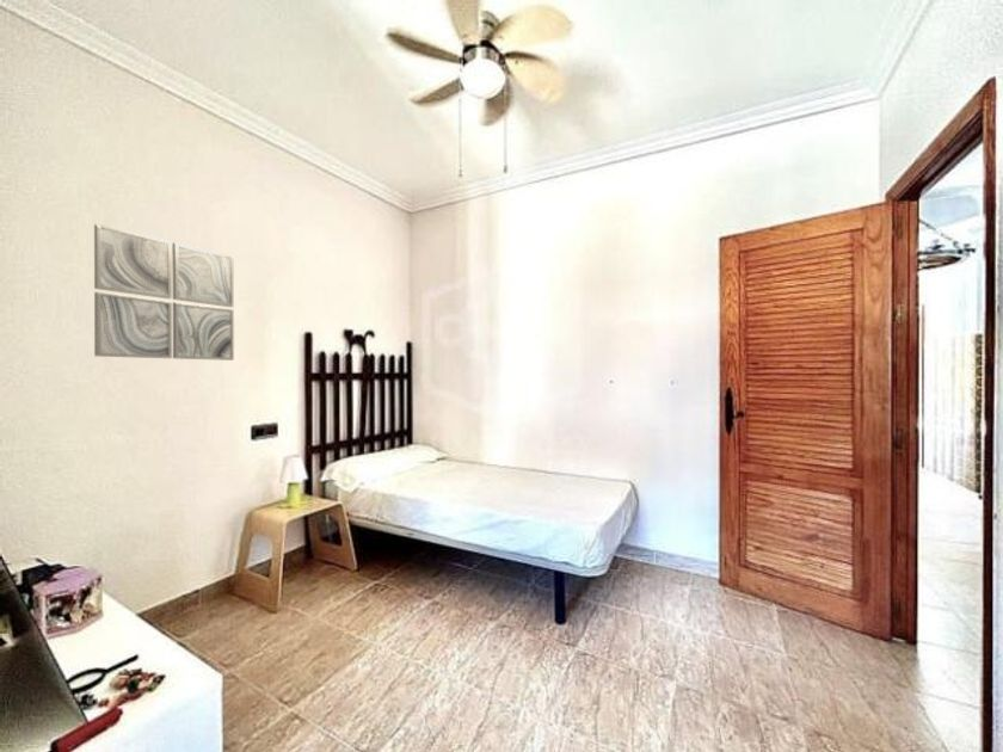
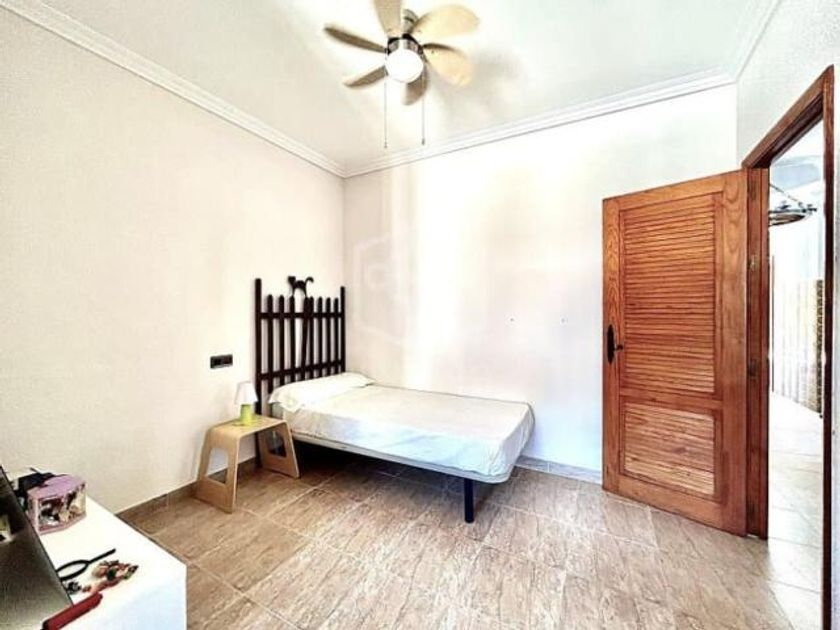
- wall art (173, 298)
